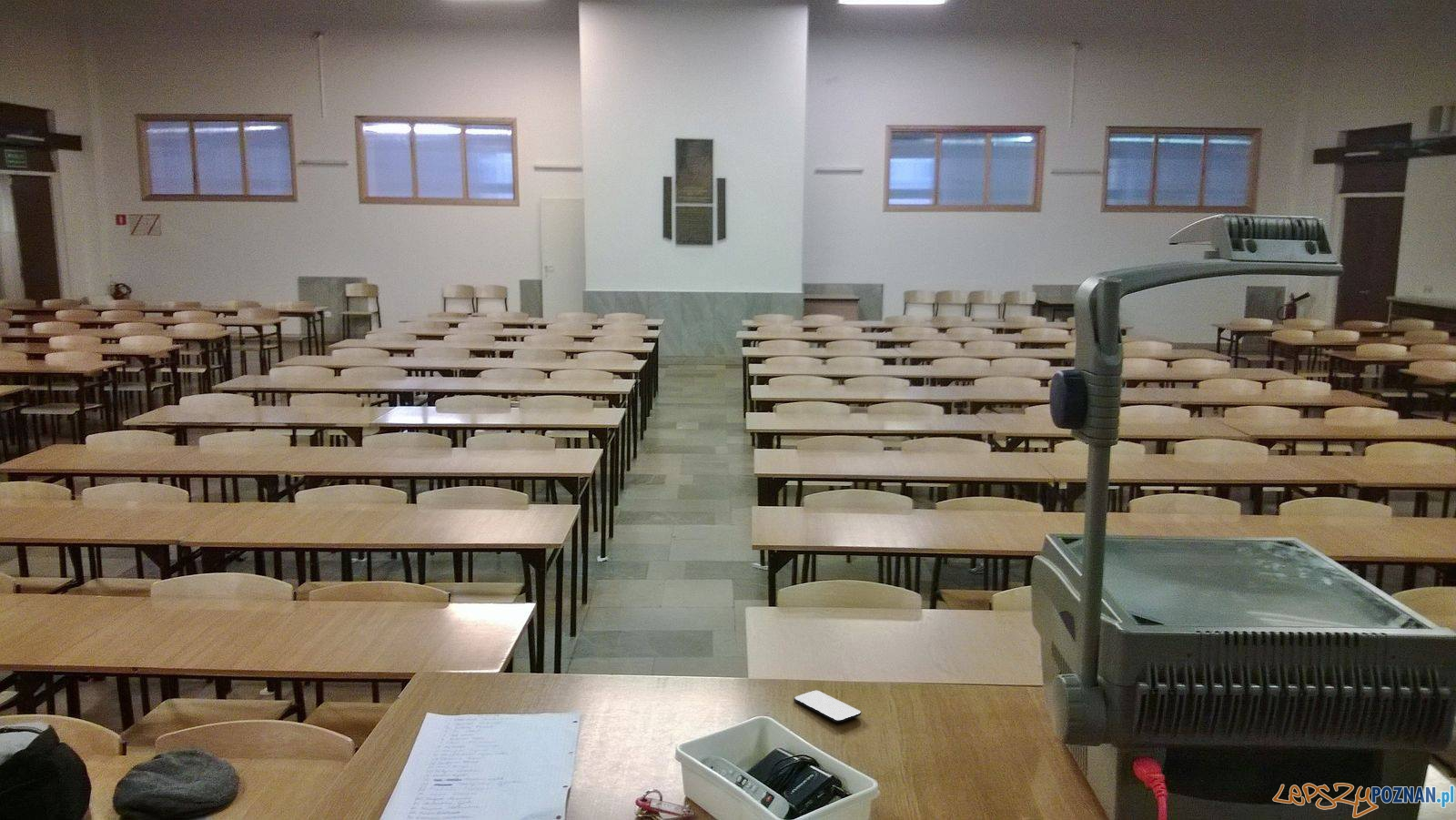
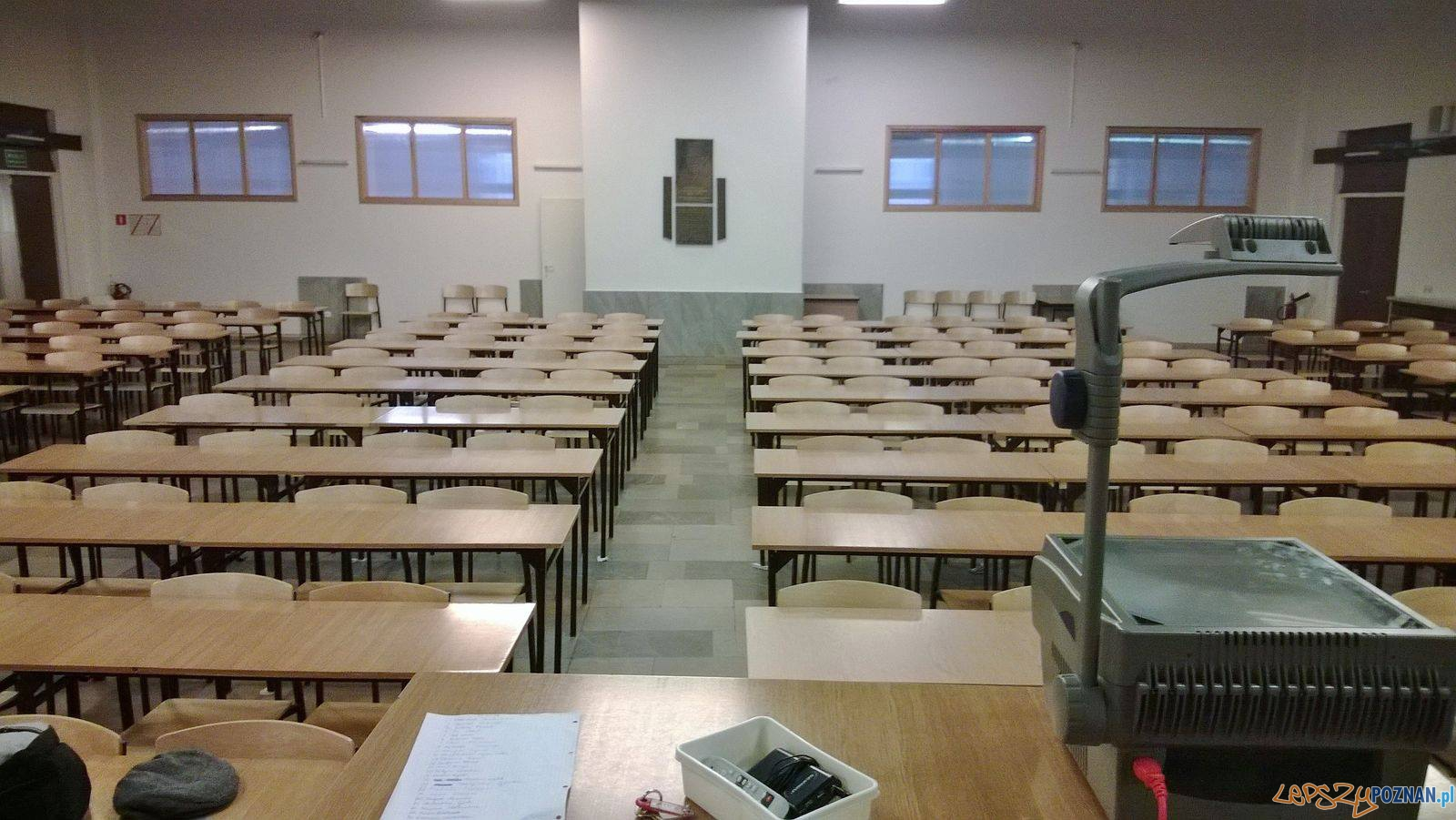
- smartphone (826, 705)
